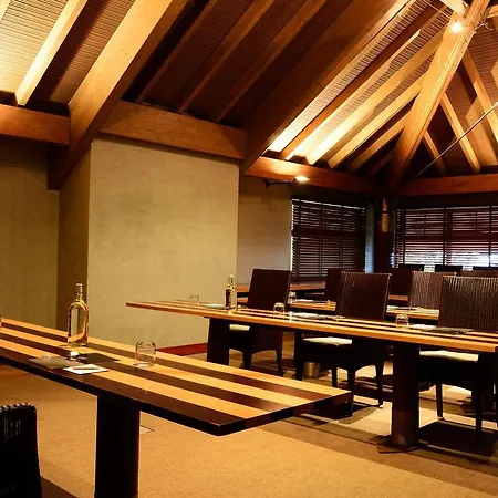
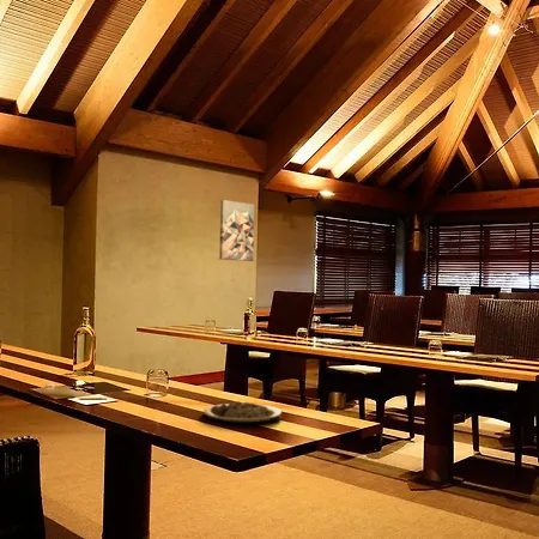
+ wall art (237, 231)
+ plate (242, 410)
